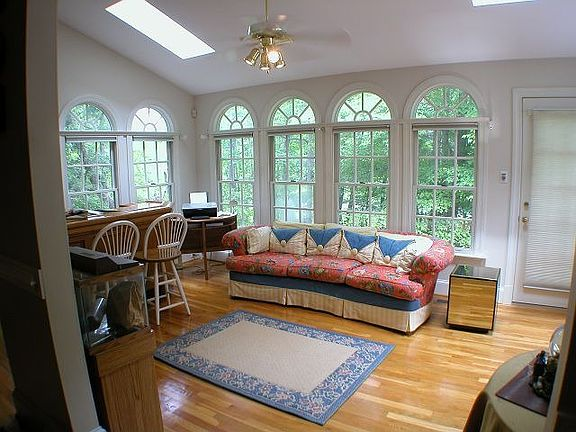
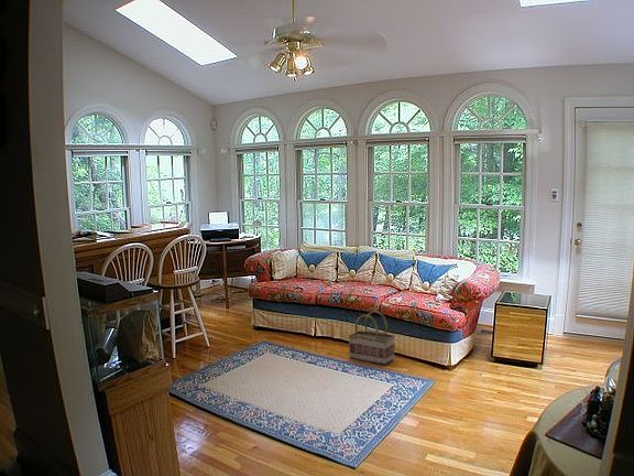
+ basket (371, 335)
